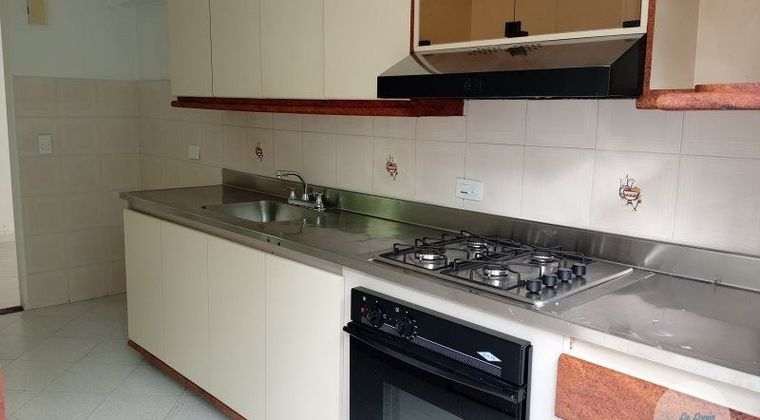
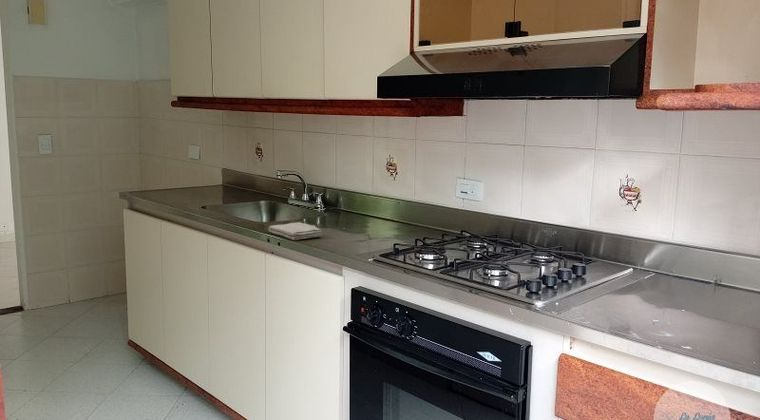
+ washcloth (295, 230)
